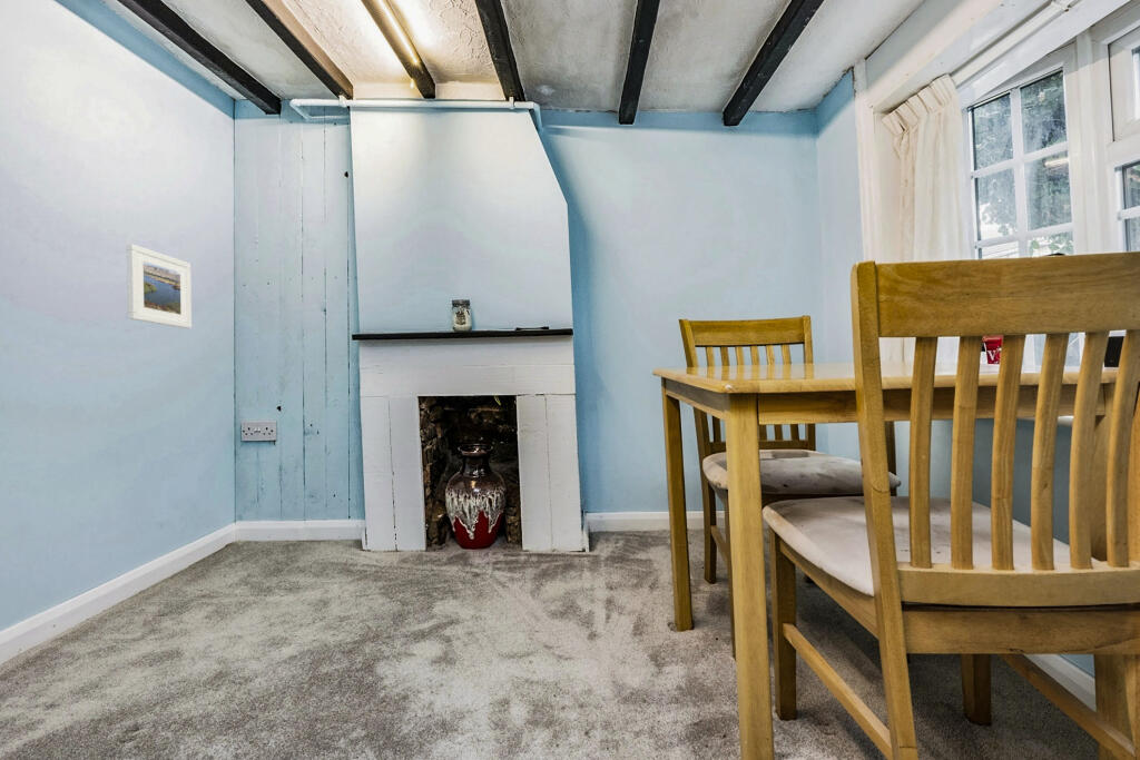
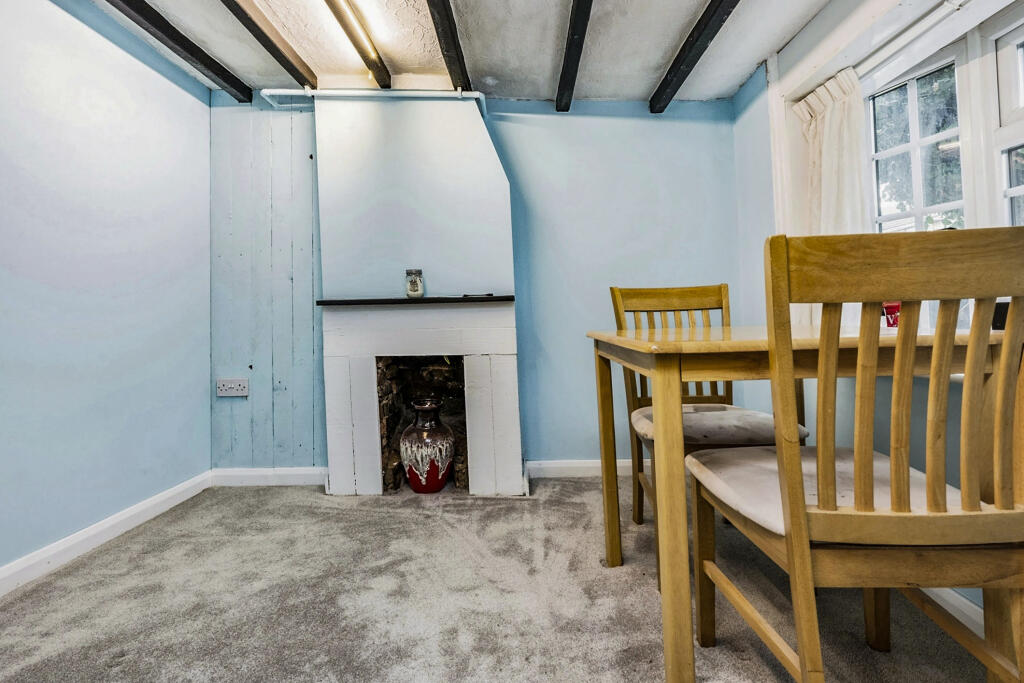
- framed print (161, 288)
